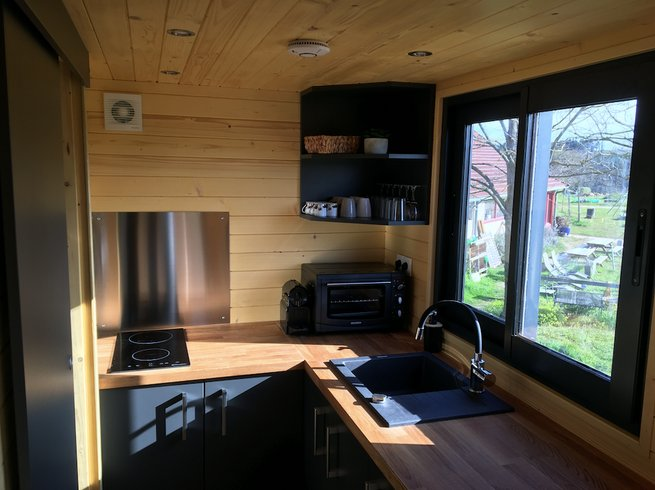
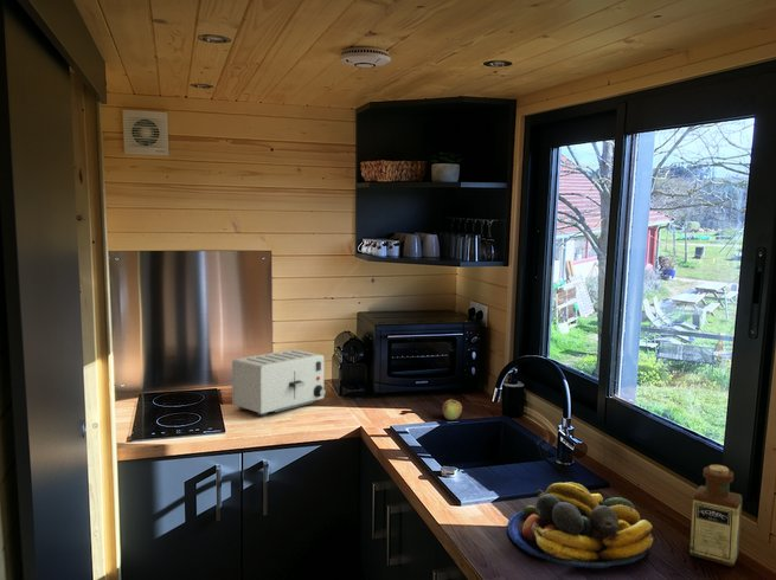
+ apple (451, 407)
+ fruit bowl (577, 511)
+ bottle (717, 511)
+ toaster (281, 381)
